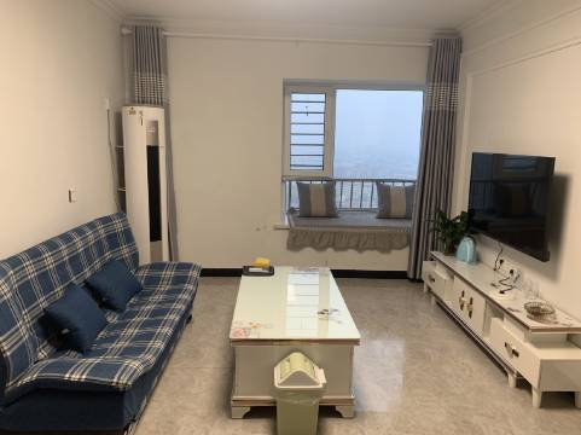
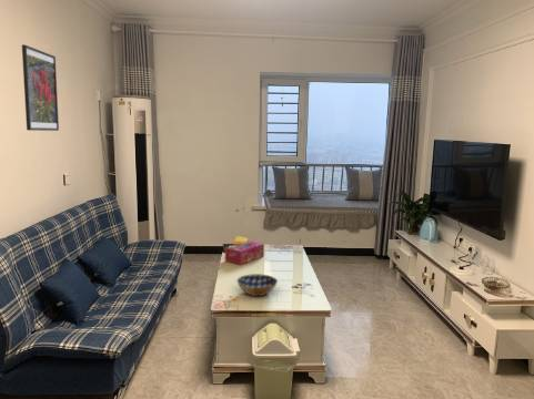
+ tissue box (244, 252)
+ bowl (256, 286)
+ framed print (41, 91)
